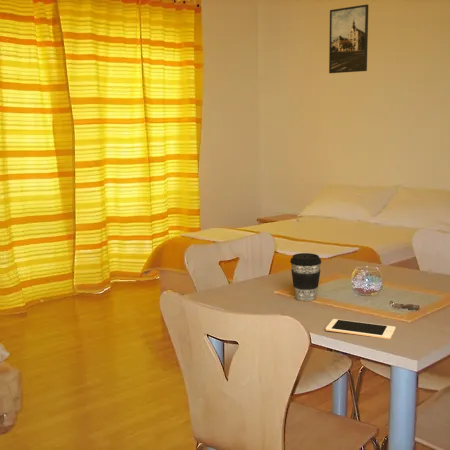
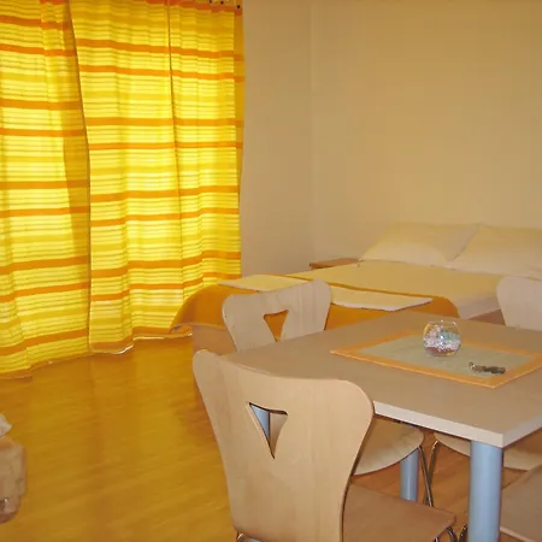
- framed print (348, 40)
- cell phone (360, 328)
- coffee cup (305, 277)
